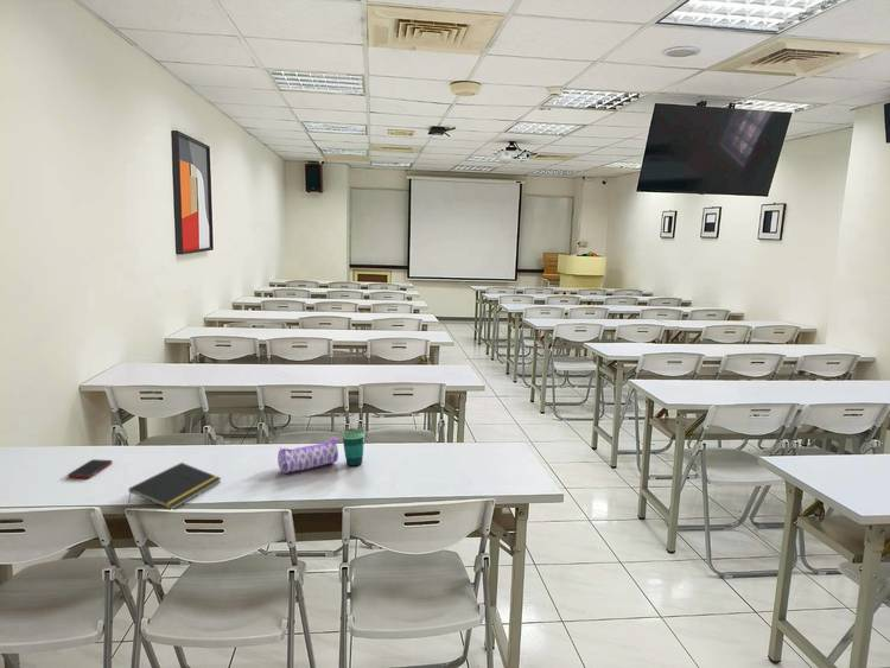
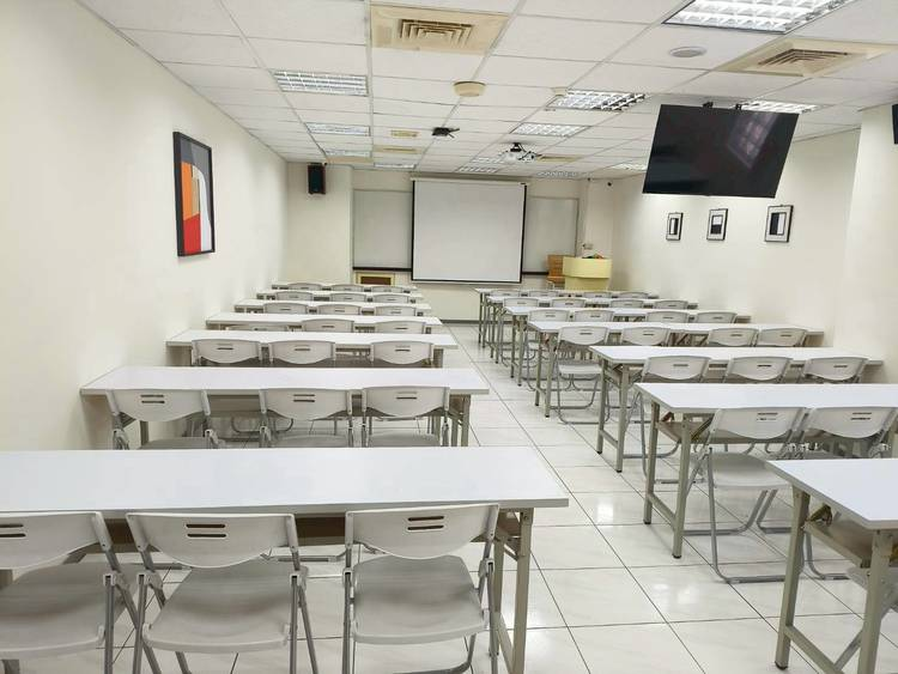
- notepad (177, 484)
- pencil case (307, 454)
- cup (352, 446)
- cell phone (90, 469)
